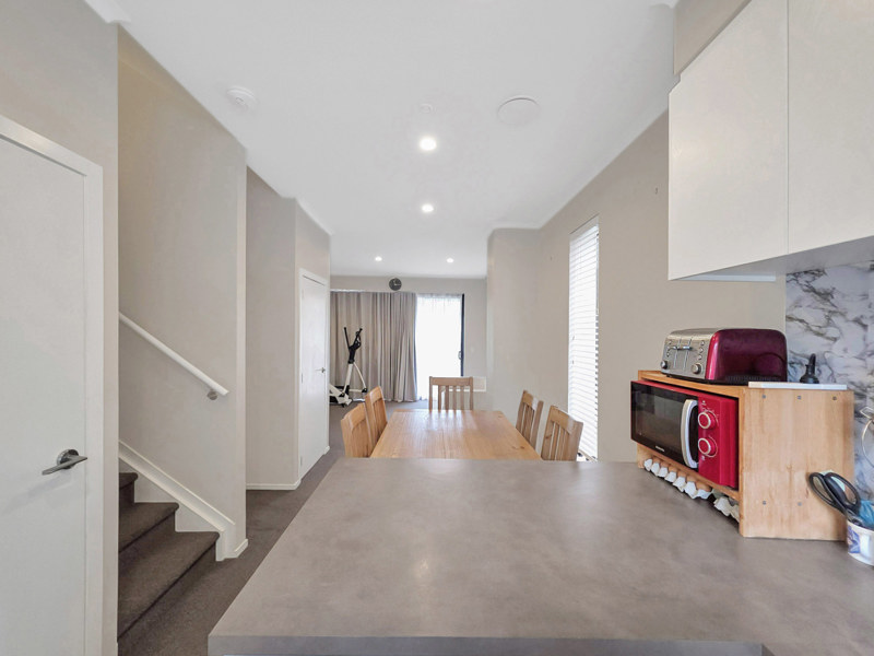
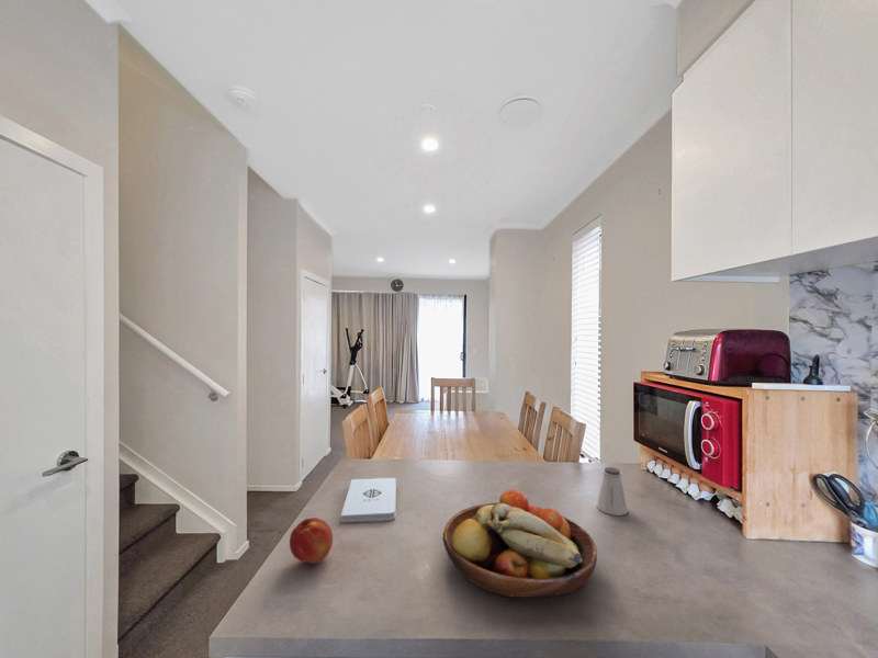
+ fruit bowl (518, 530)
+ notepad (371, 497)
+ peach (312, 540)
+ saltshaker (611, 488)
